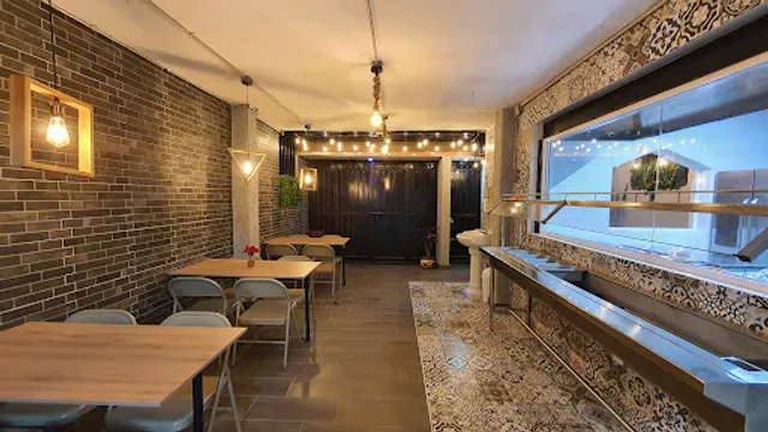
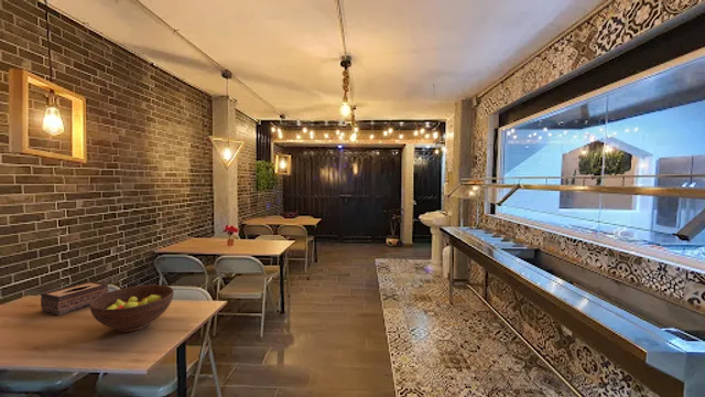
+ fruit bowl (134, 311)
+ tissue box (76, 297)
